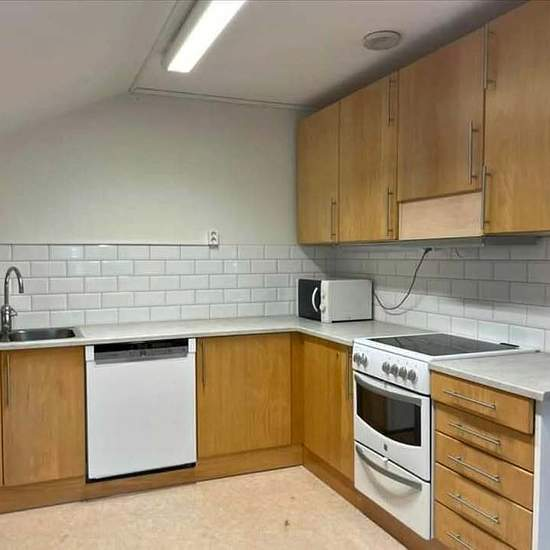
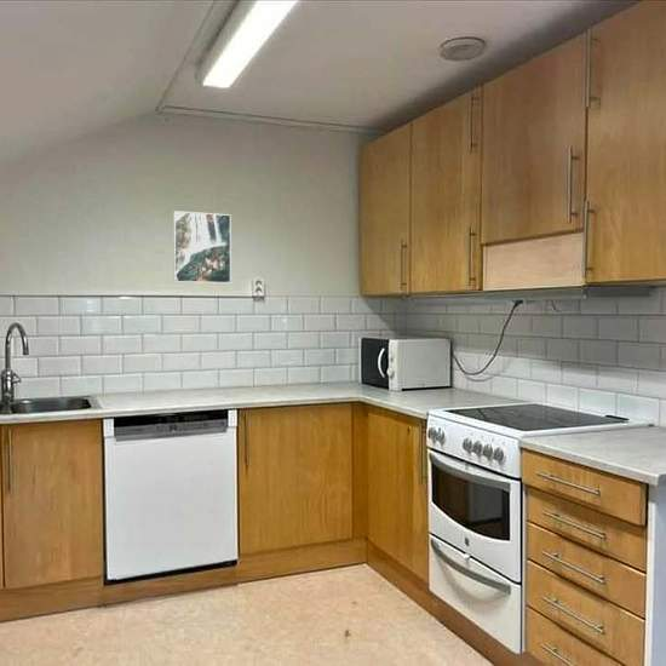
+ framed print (202, 247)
